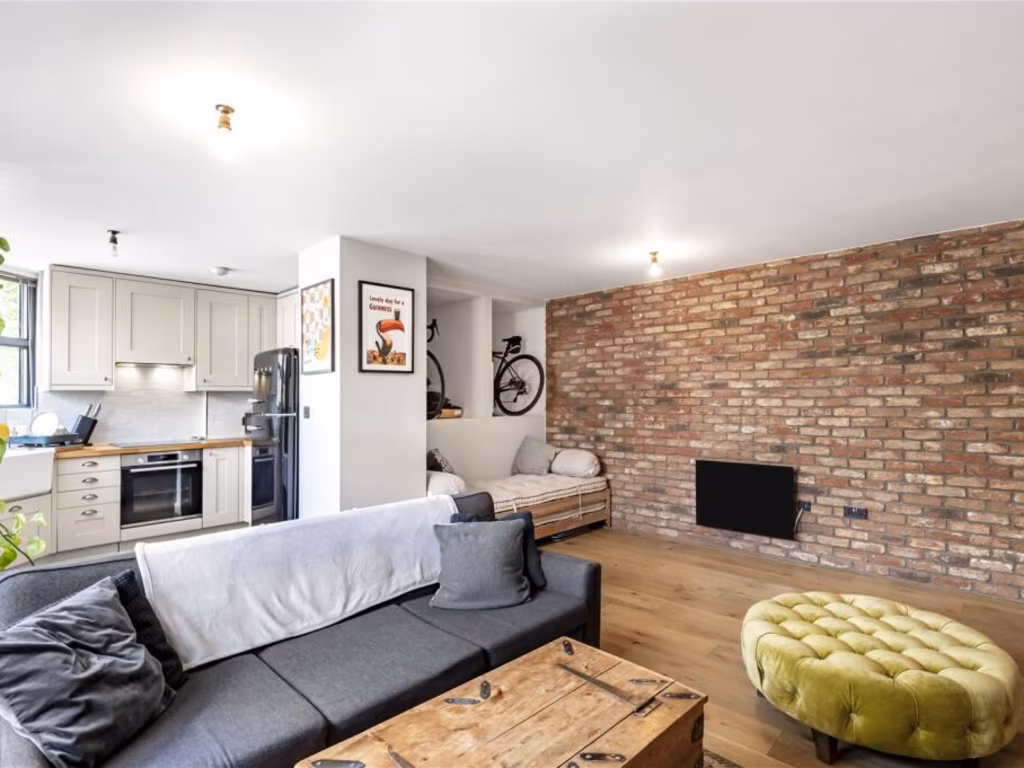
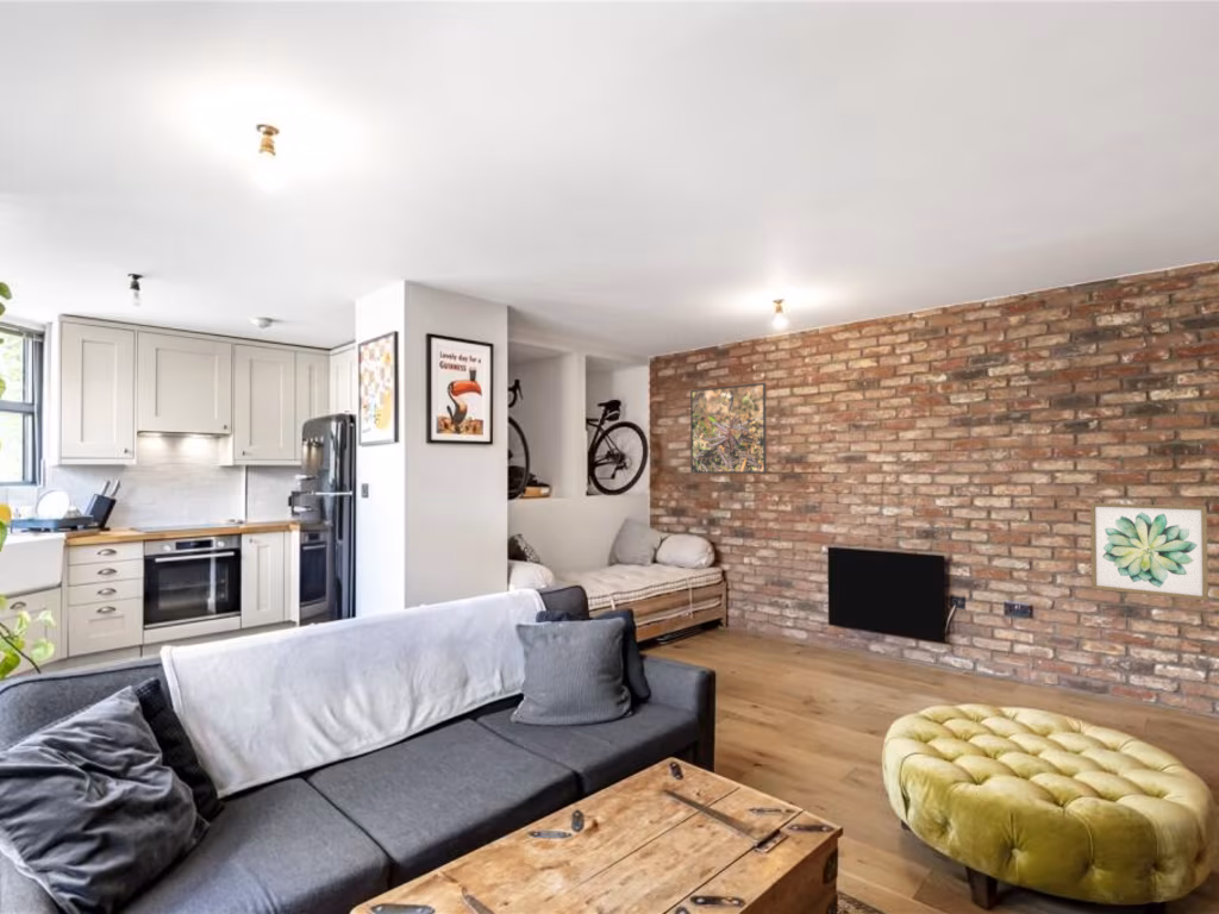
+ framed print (726, 430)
+ wall art (1146, 549)
